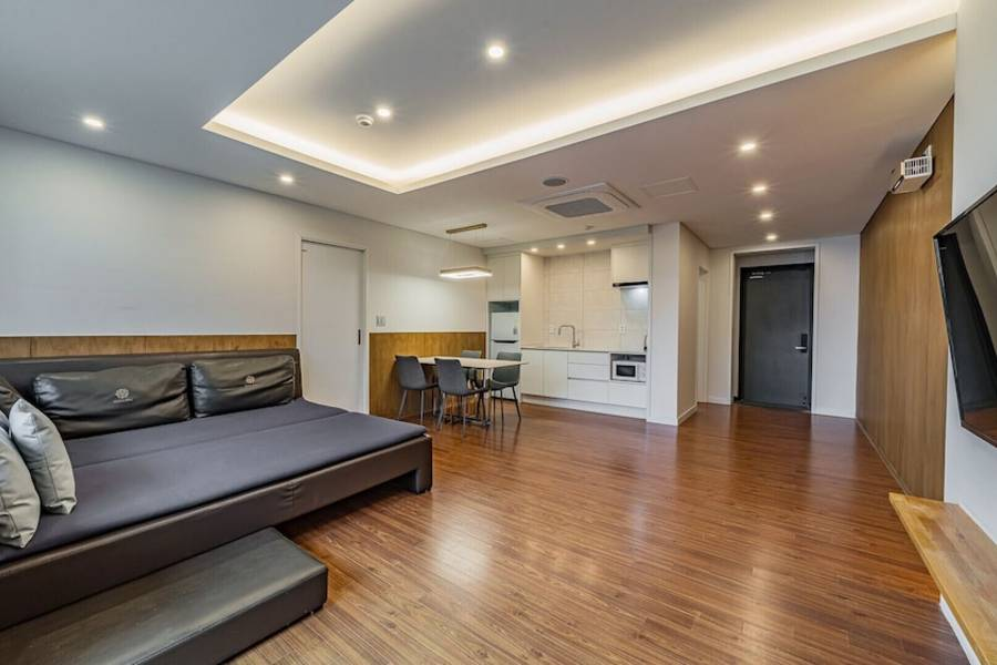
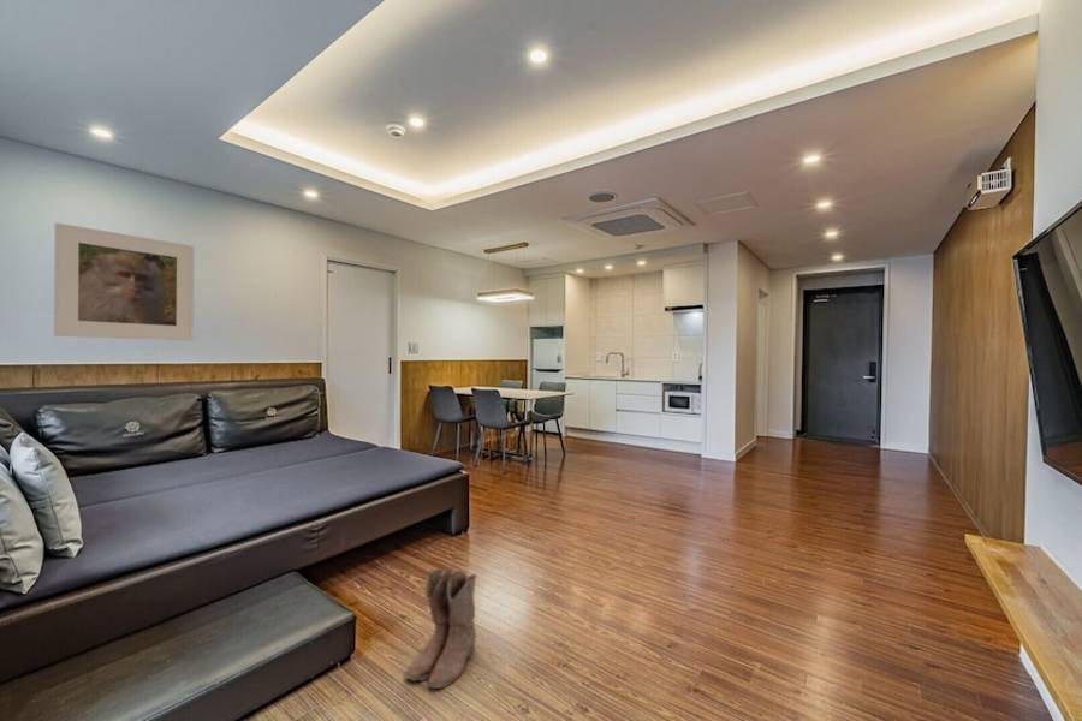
+ boots (442, 620)
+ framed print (130, 286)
